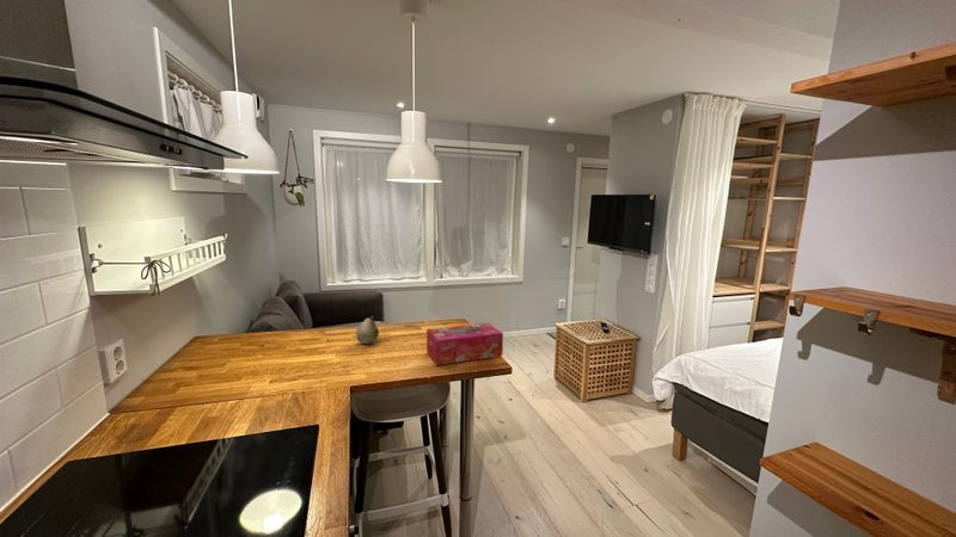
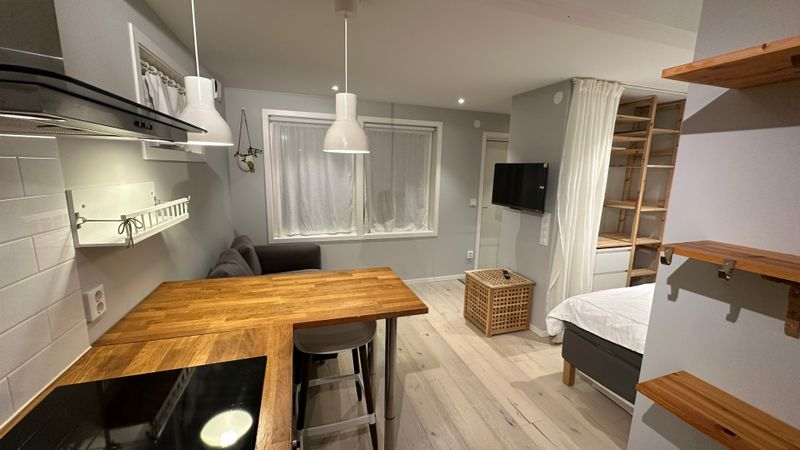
- tissue box (464, 341)
- fruit (367, 329)
